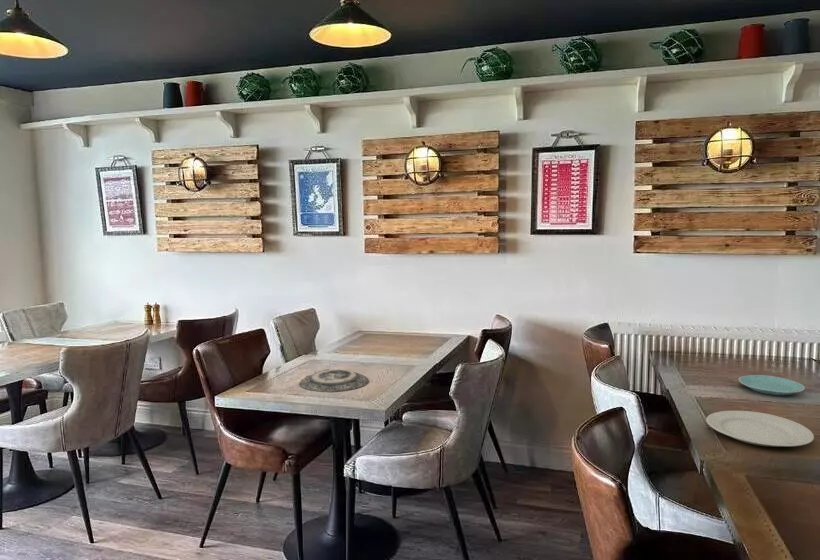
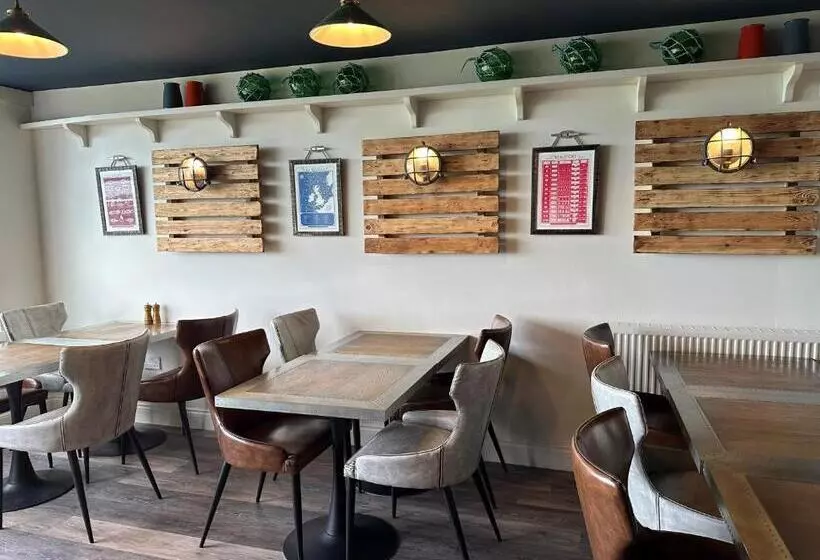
- plate (770, 386)
- chinaware (757, 430)
- plate (334, 378)
